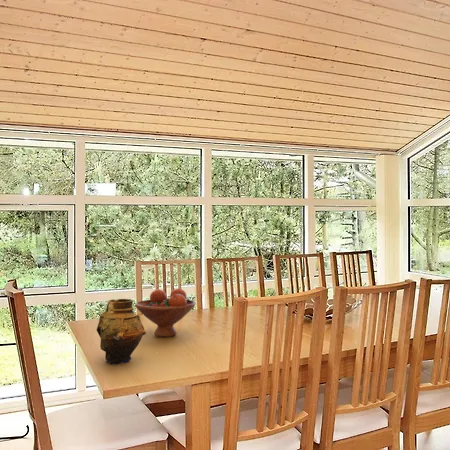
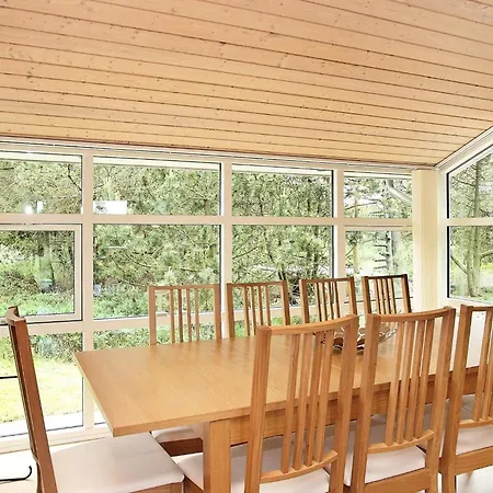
- vase (121, 330)
- fruit bowl (165, 312)
